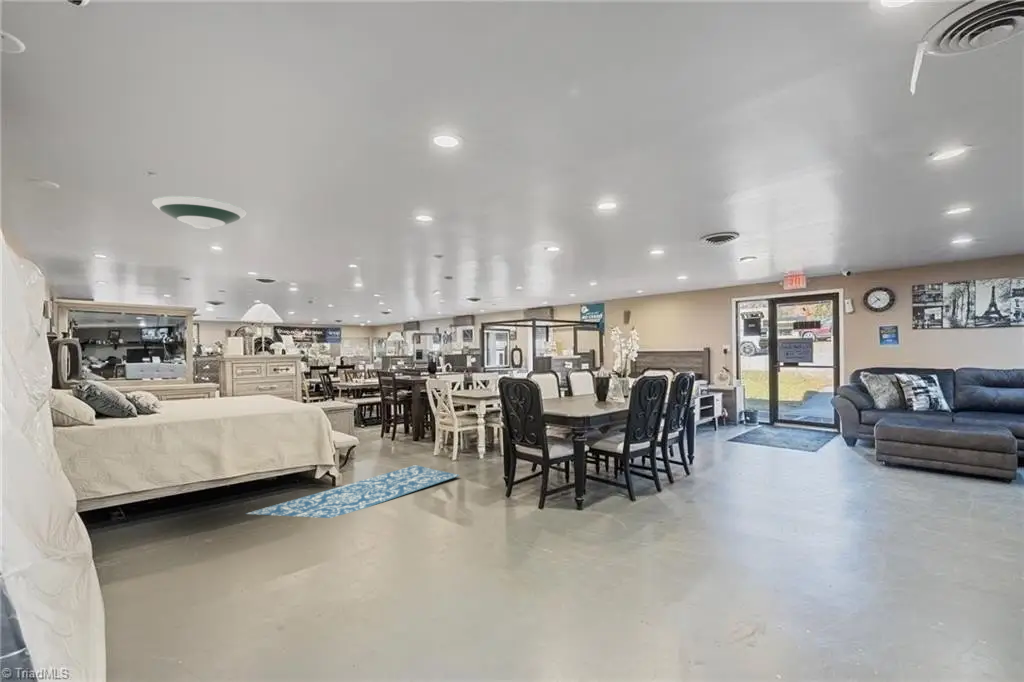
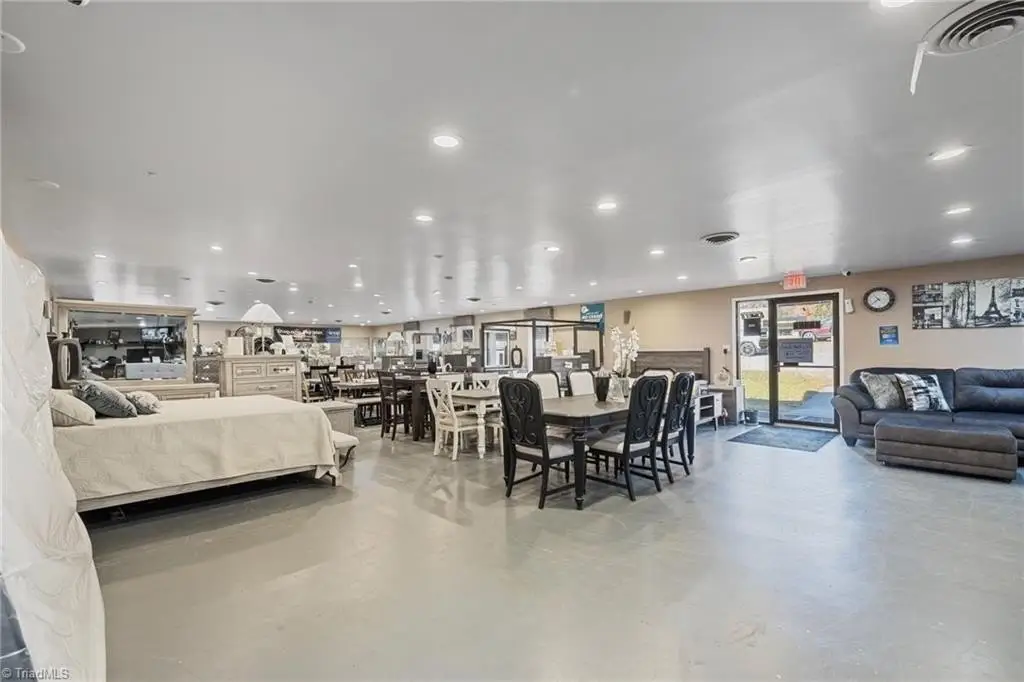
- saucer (201, 217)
- rug (342, 499)
